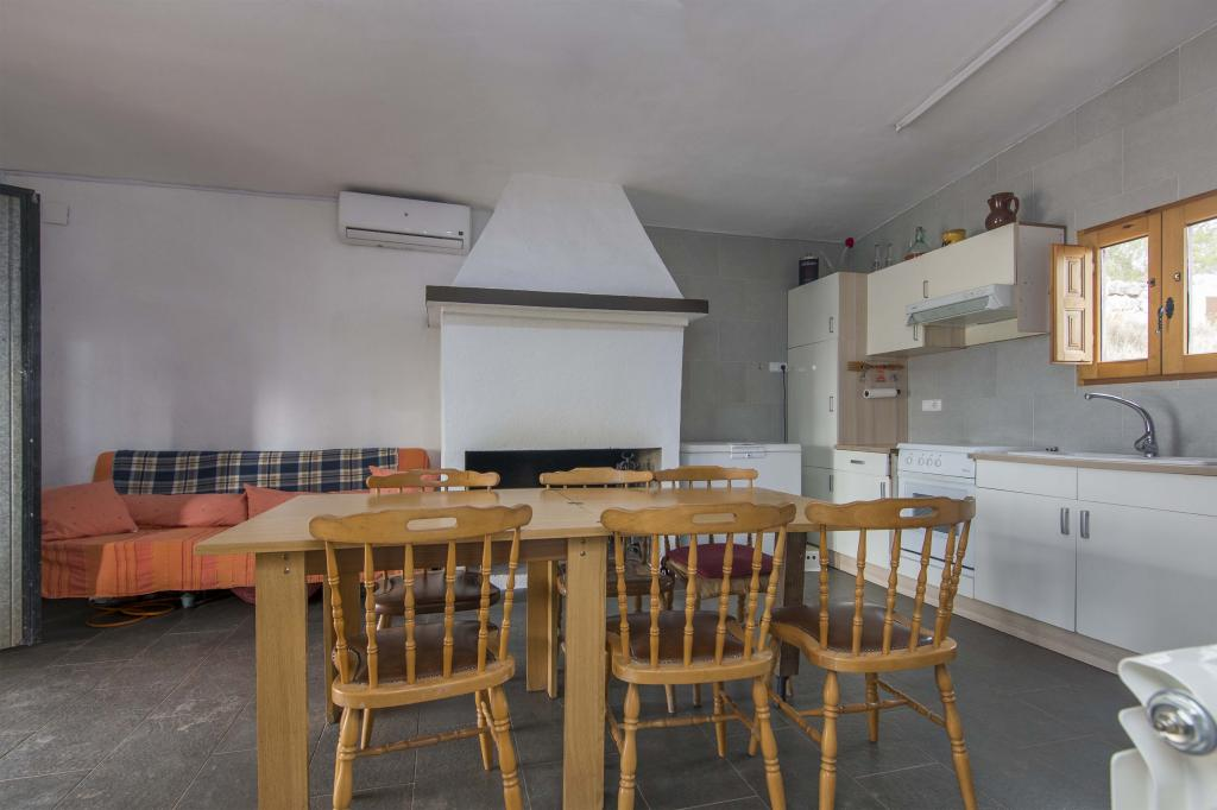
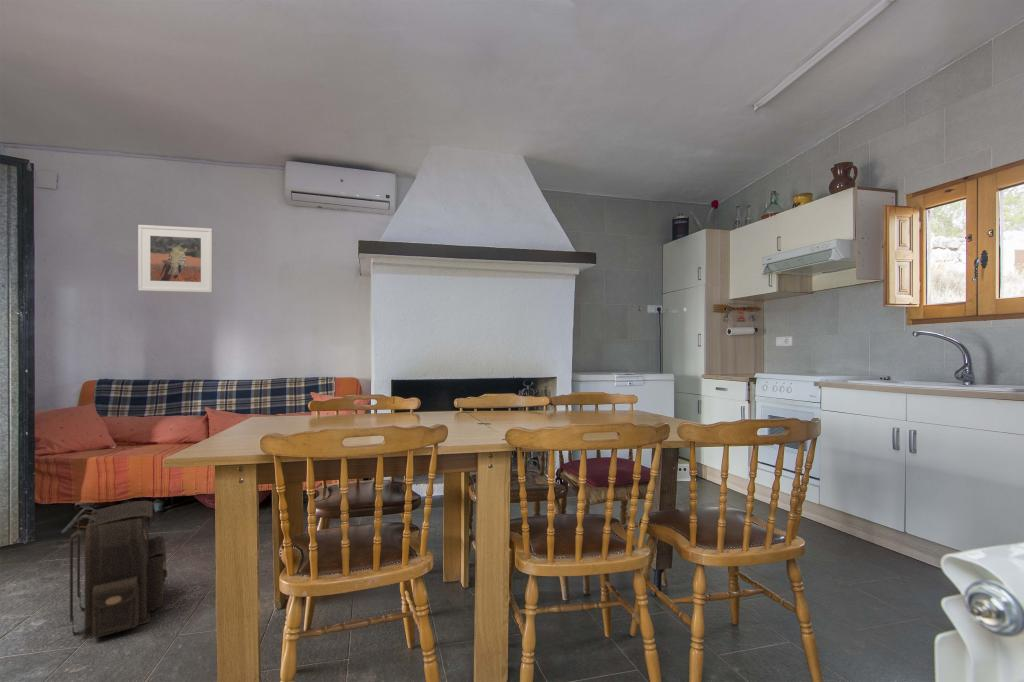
+ backpack (117, 559)
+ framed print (176, 259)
